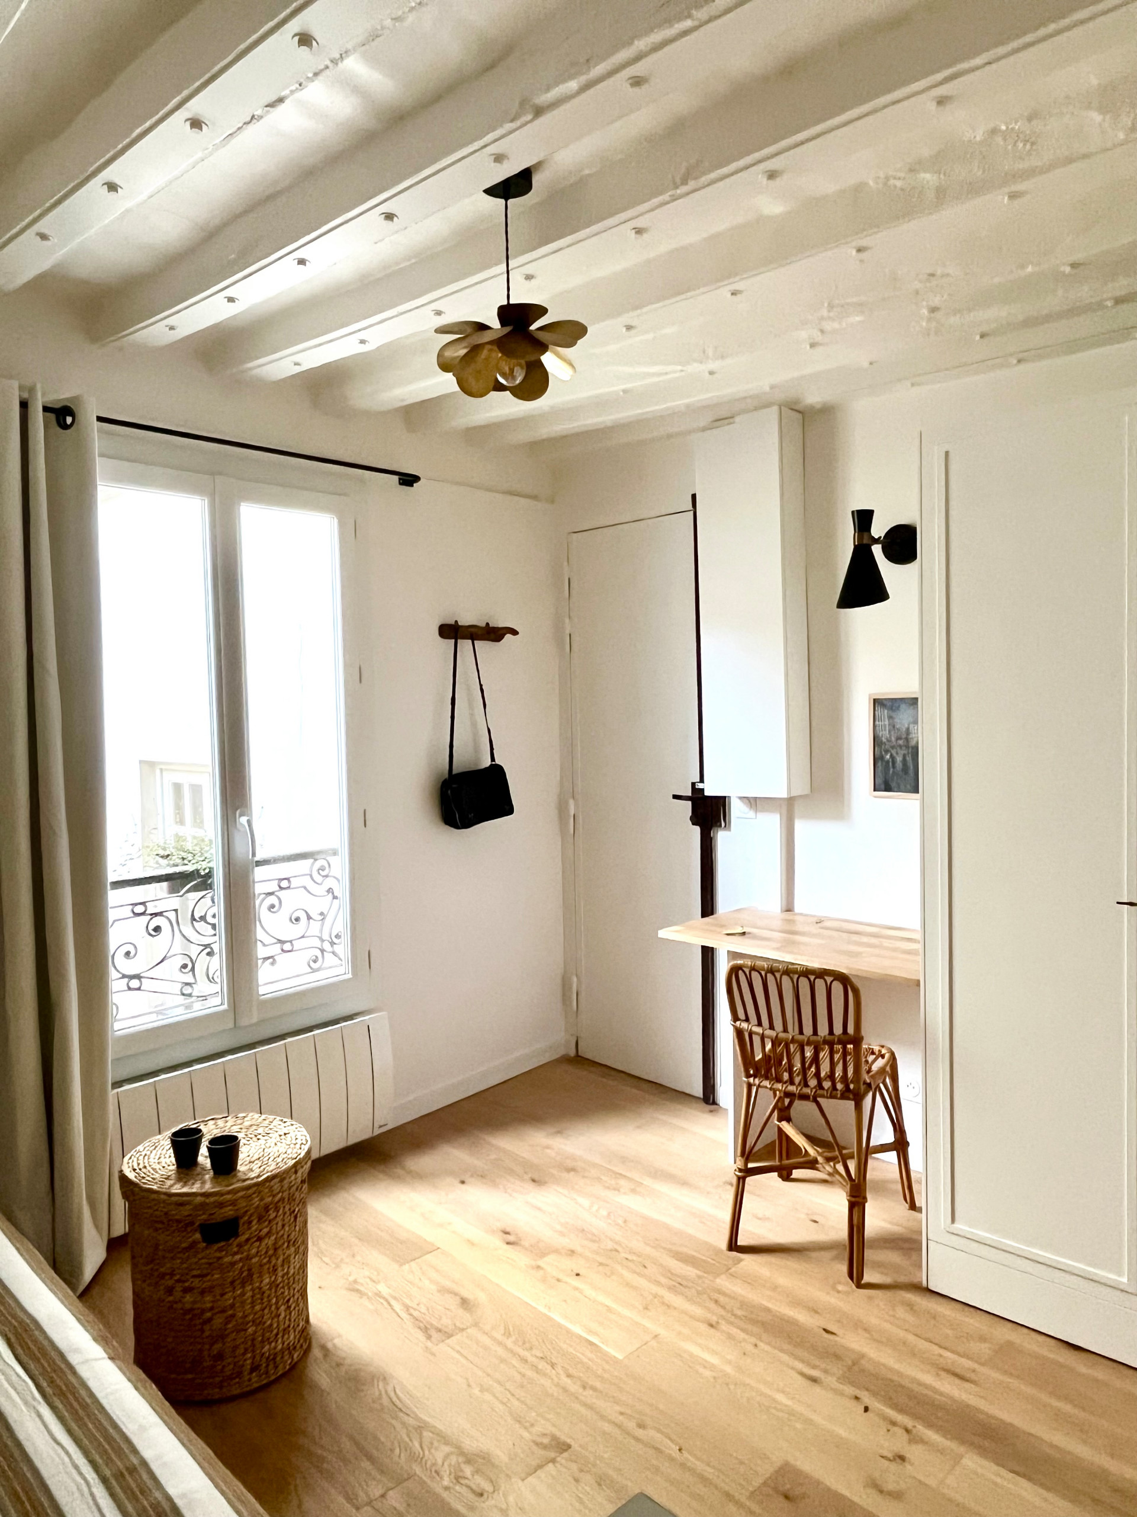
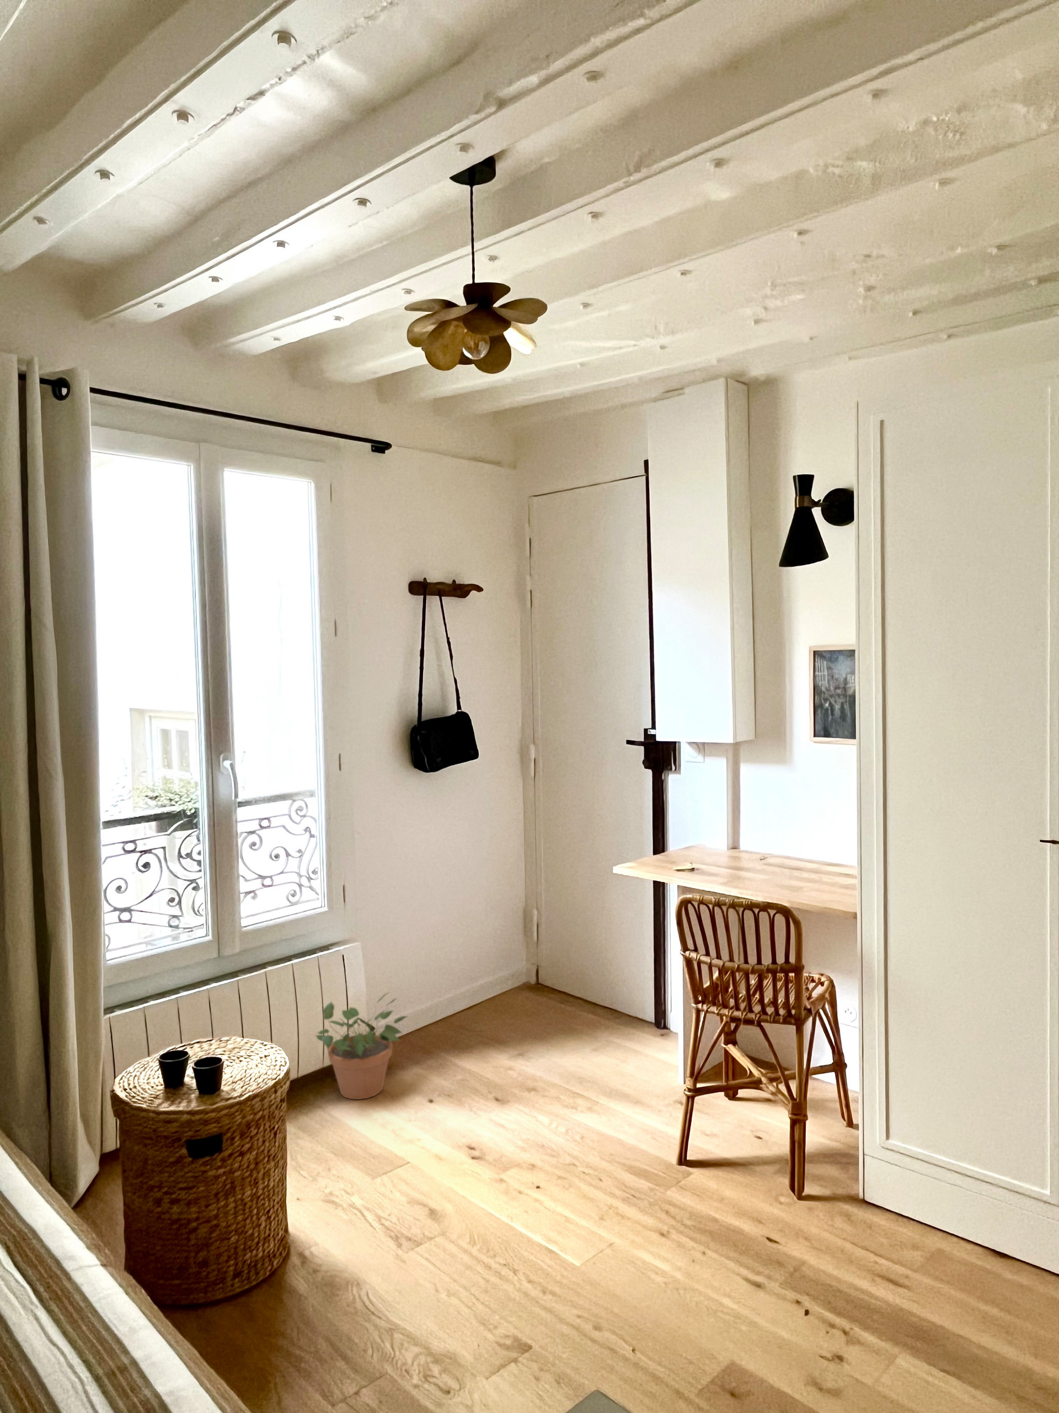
+ potted plant (364, 1045)
